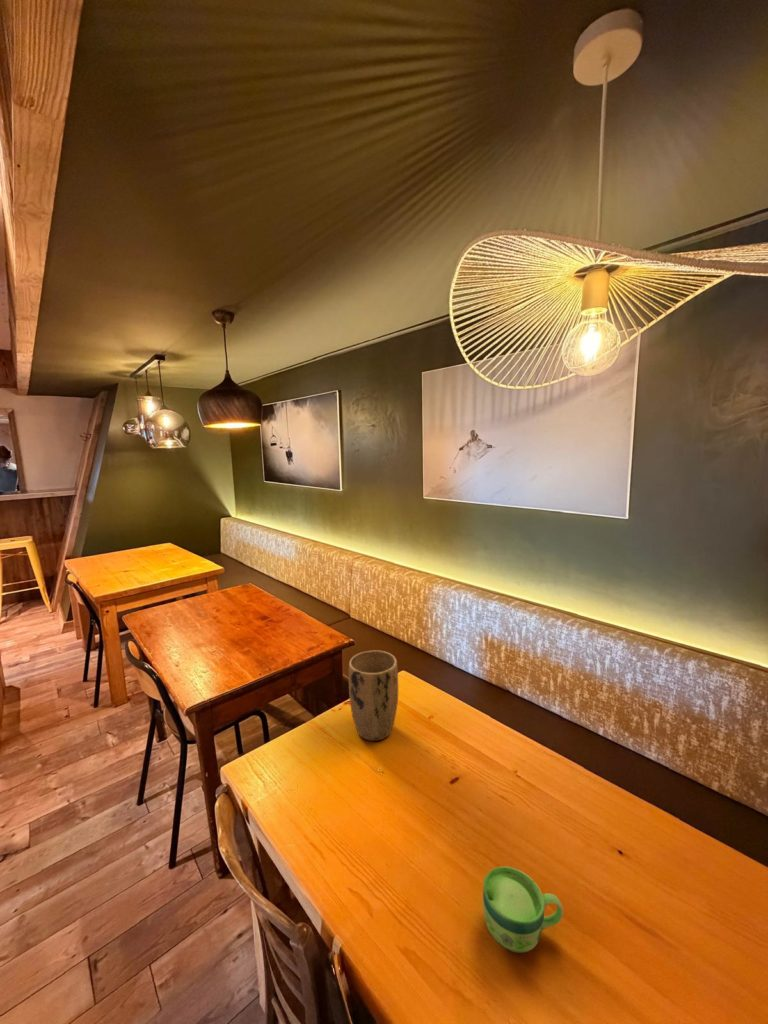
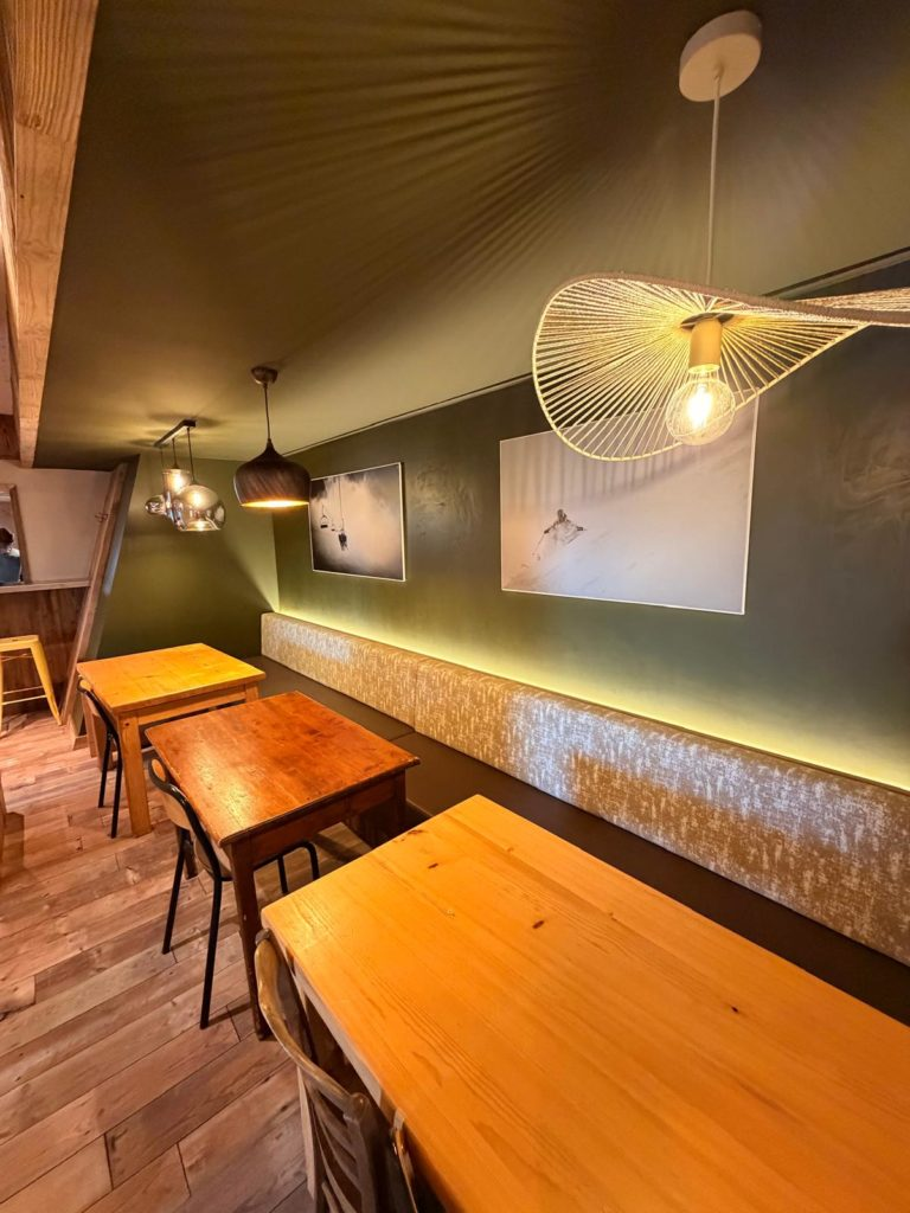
- cup (521, 908)
- plant pot (373, 695)
